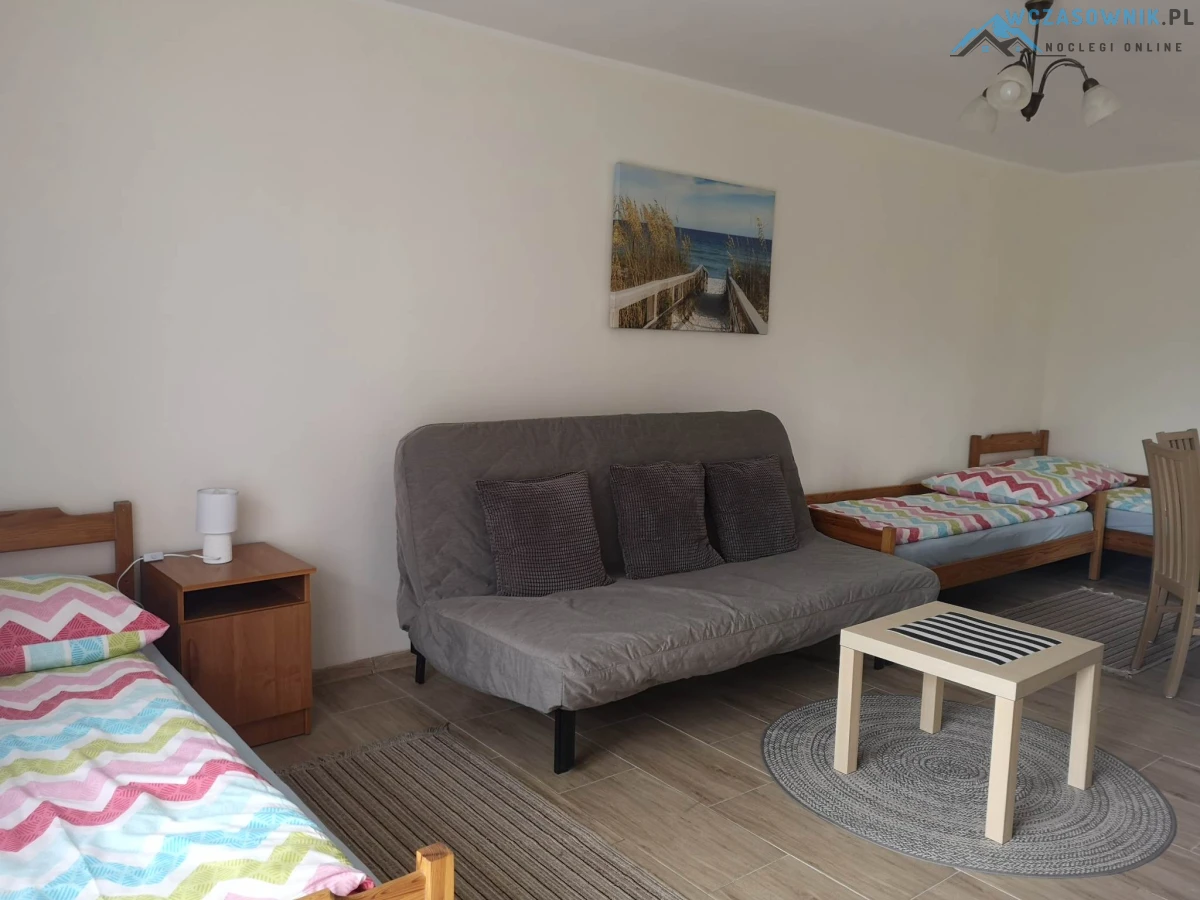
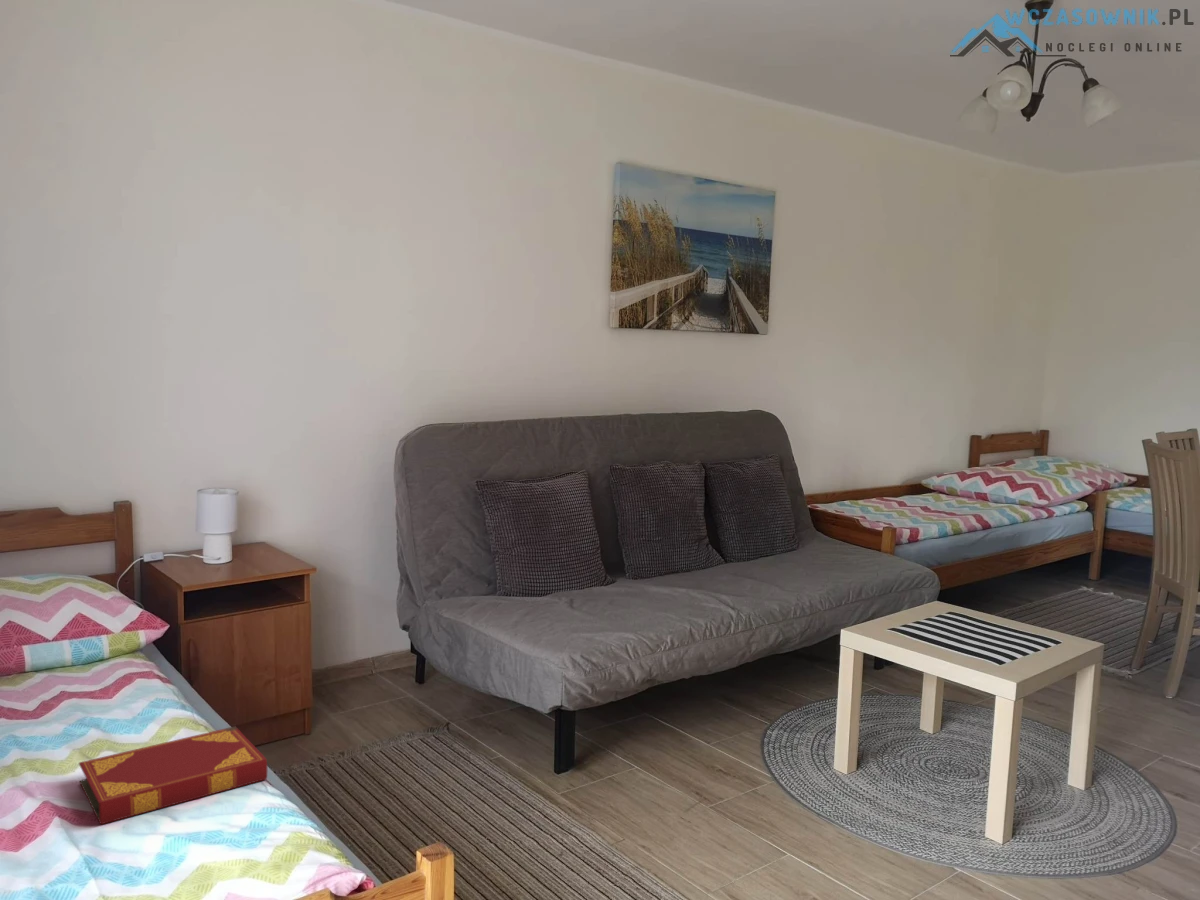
+ hardback book (174, 771)
